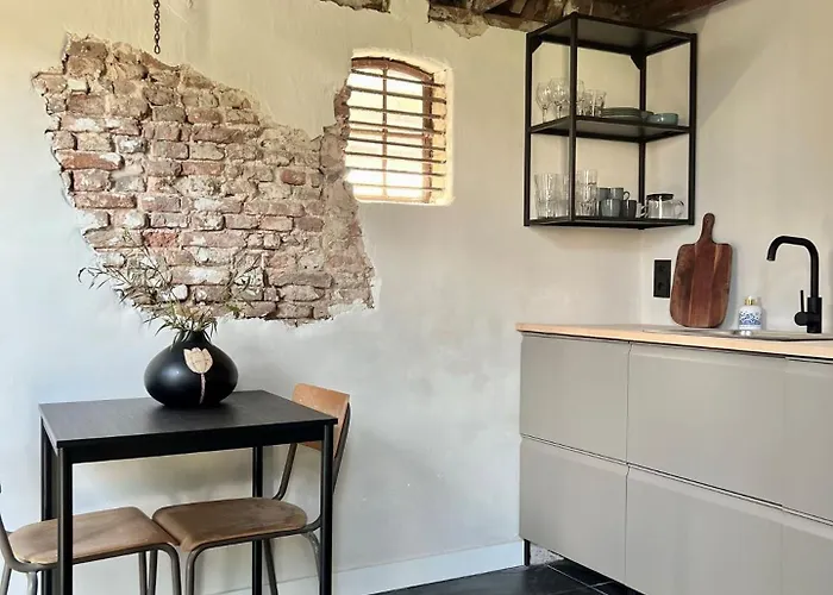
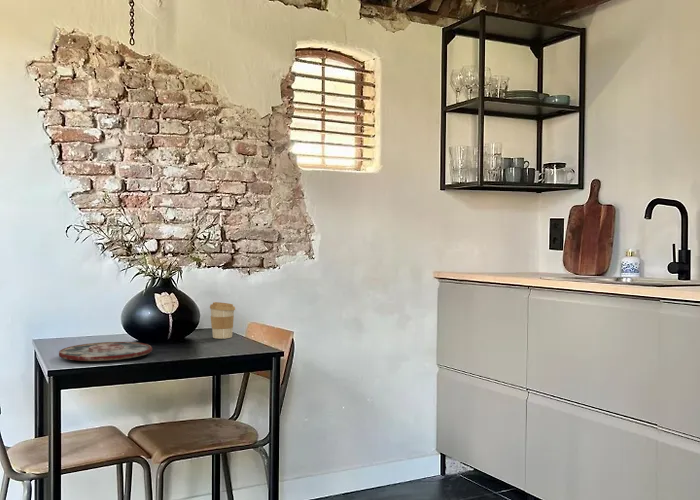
+ plate (106, 351)
+ coffee cup (222, 319)
